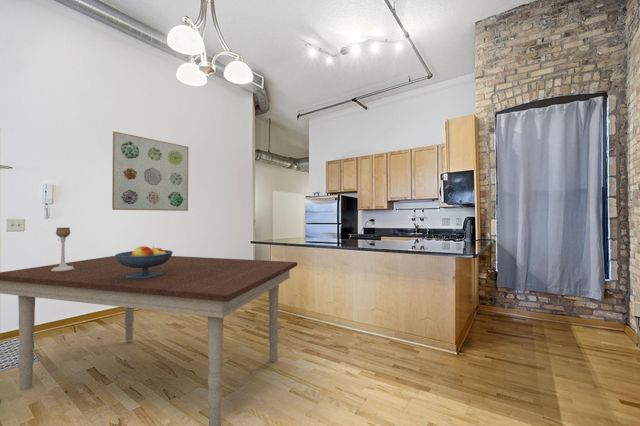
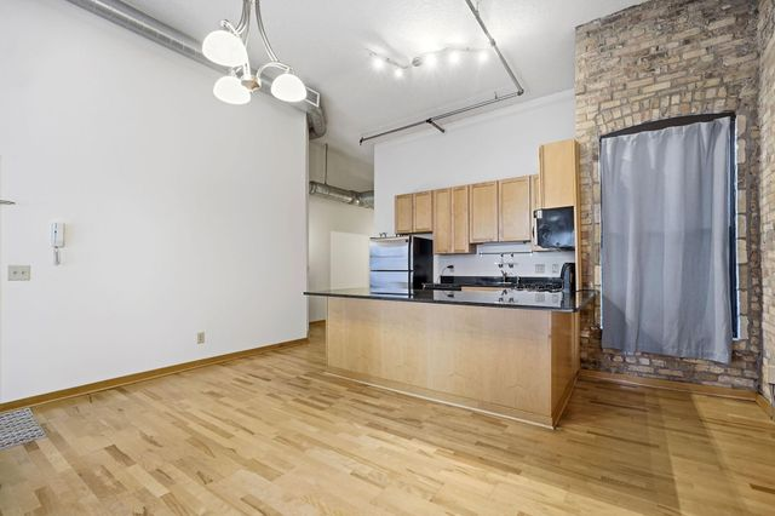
- fruit bowl (145, 259)
- dining table (163, 311)
- wall art (154, 175)
- candle holder (63, 248)
